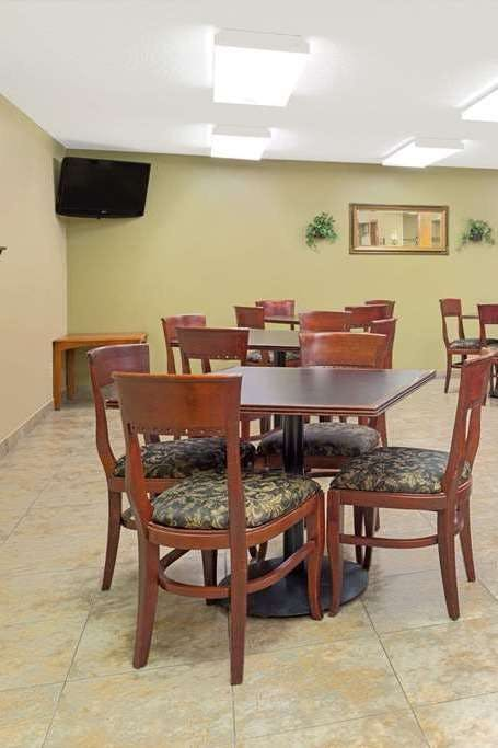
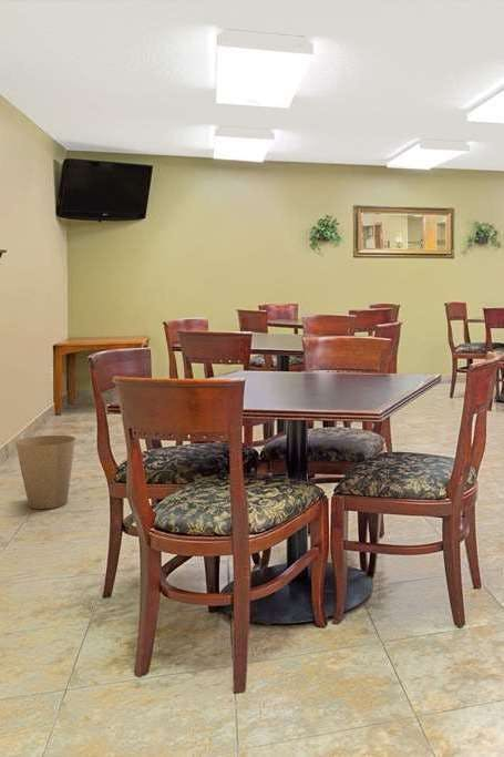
+ trash can (47, 471)
